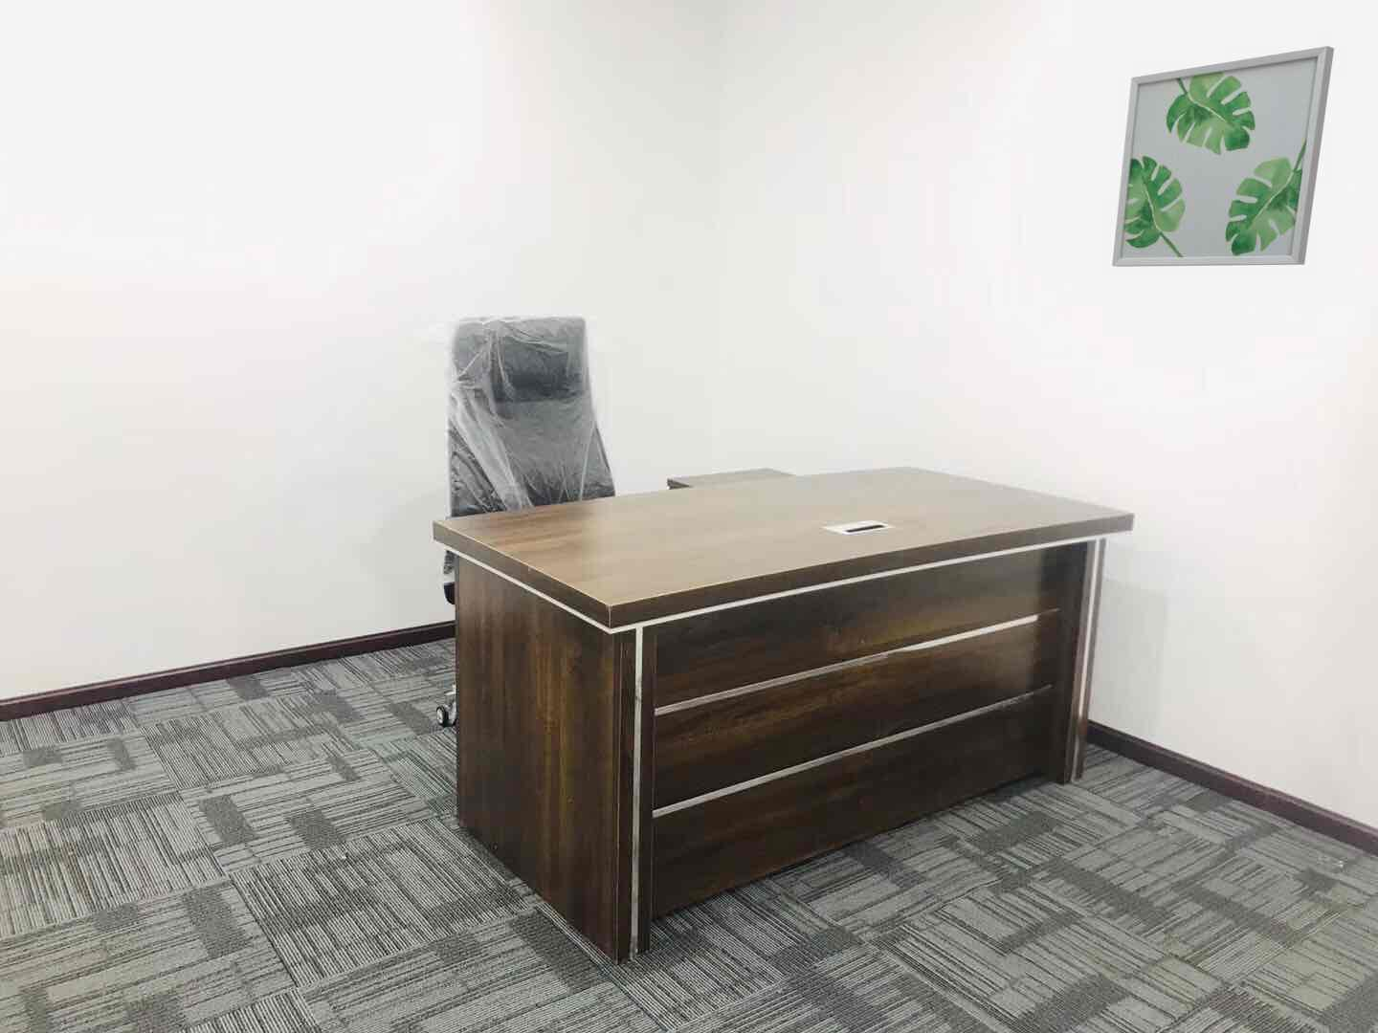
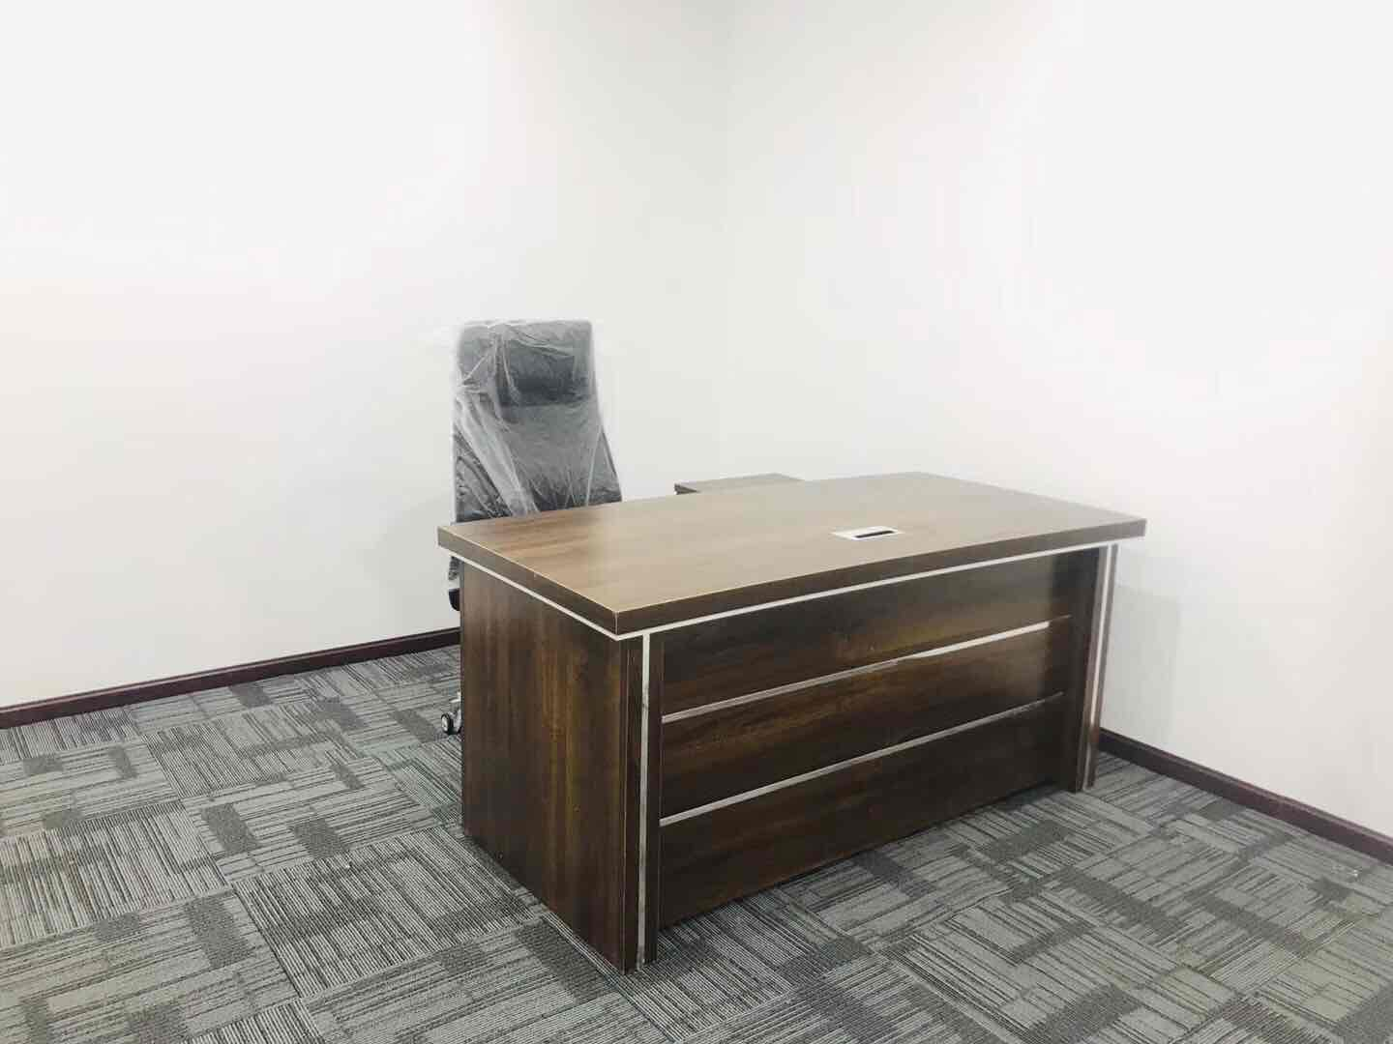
- wall art (1213, 165)
